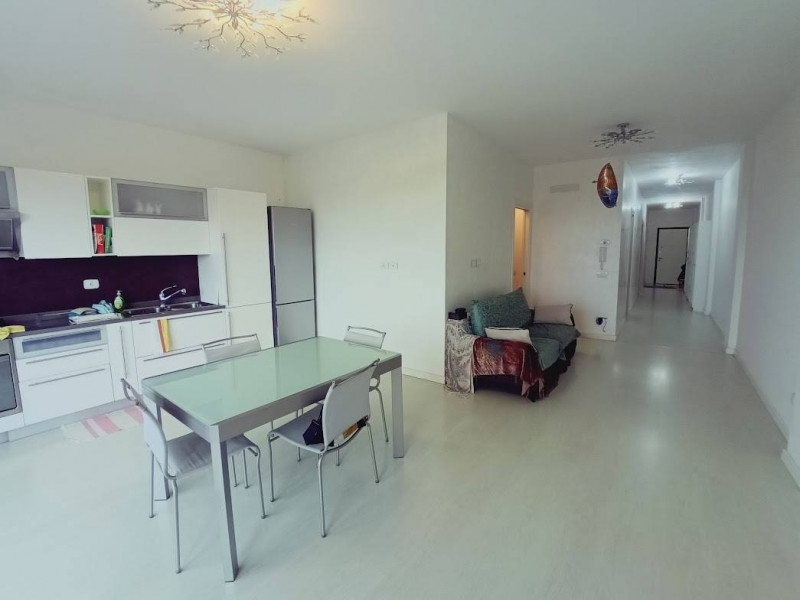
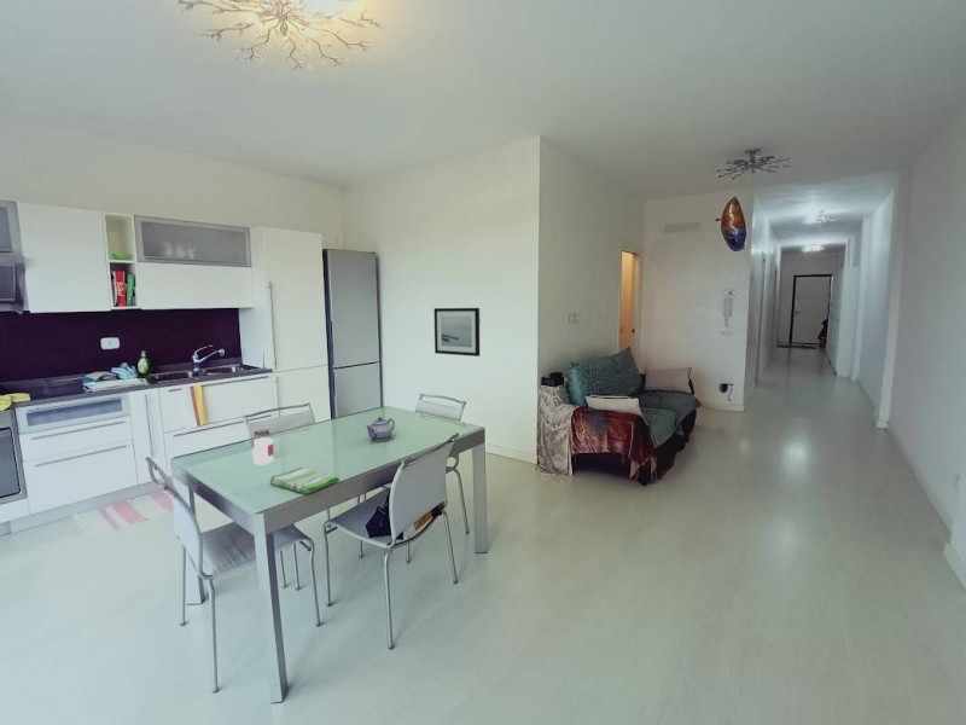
+ dish towel (304, 478)
+ teapot (380, 428)
+ wall art (455, 331)
+ jar (262, 447)
